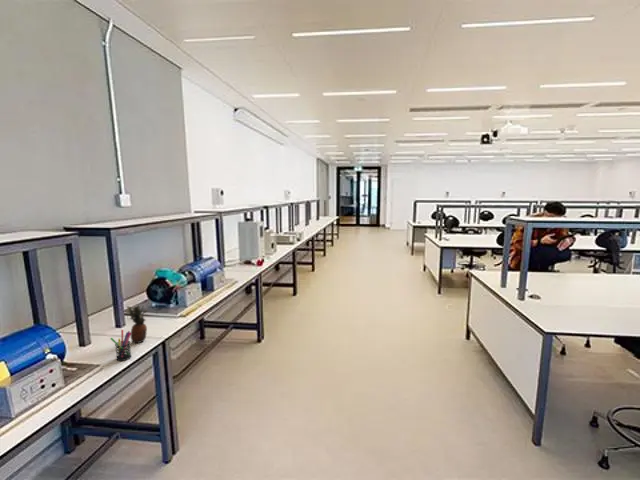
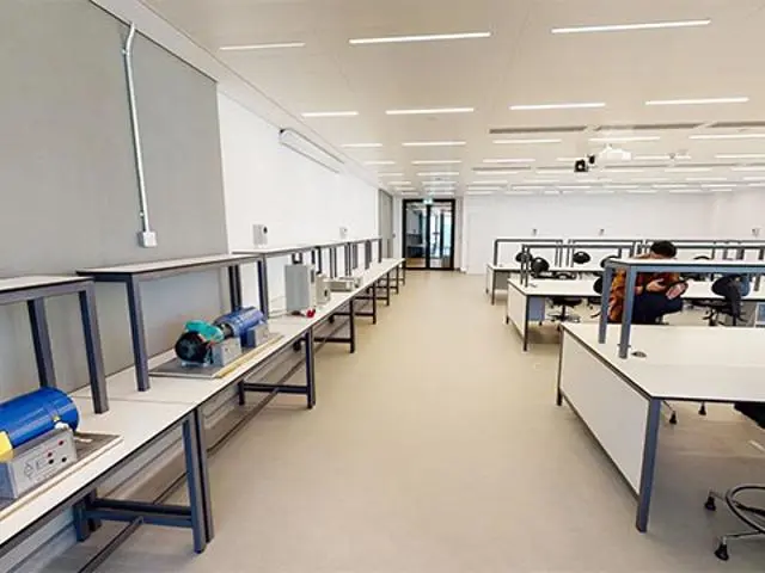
- fruit (135, 322)
- pen holder (121, 345)
